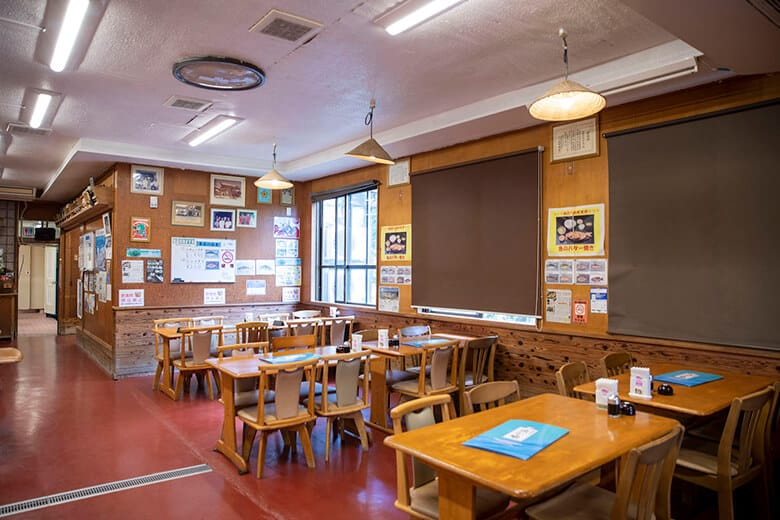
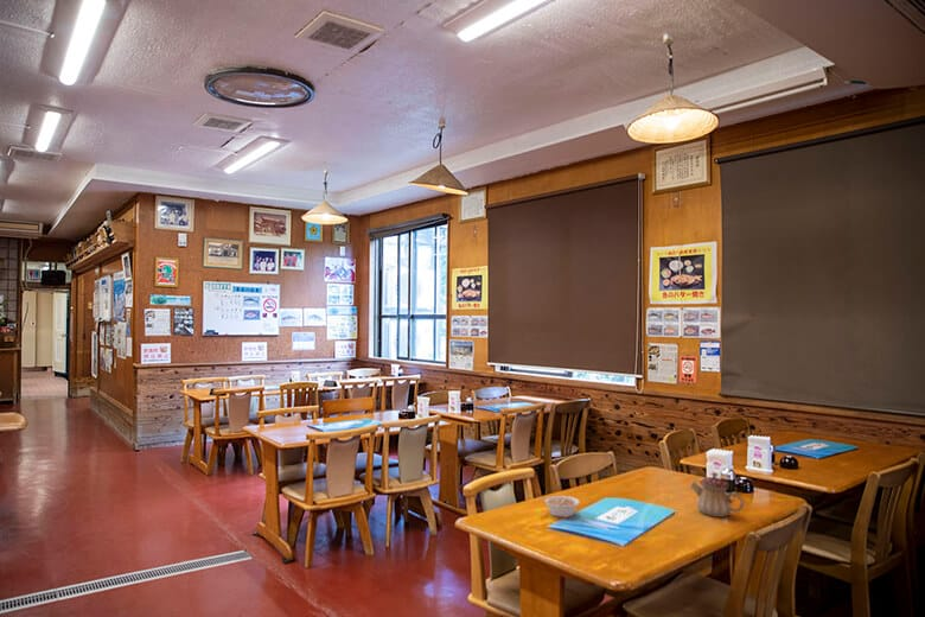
+ teapot (716, 492)
+ legume (561, 507)
